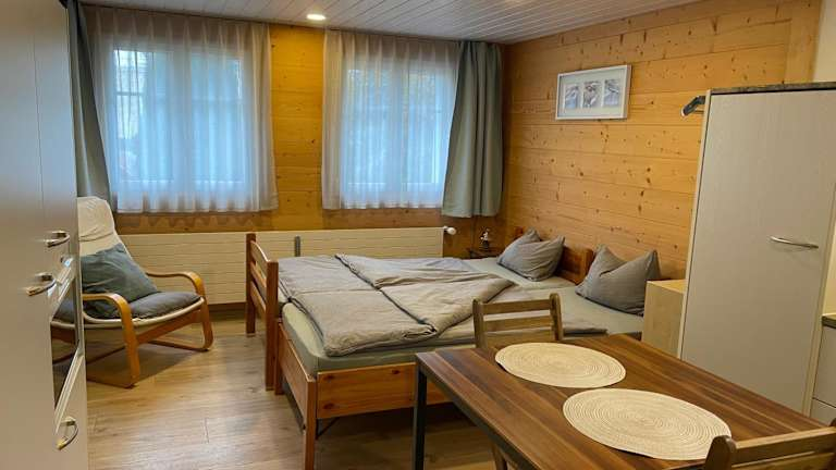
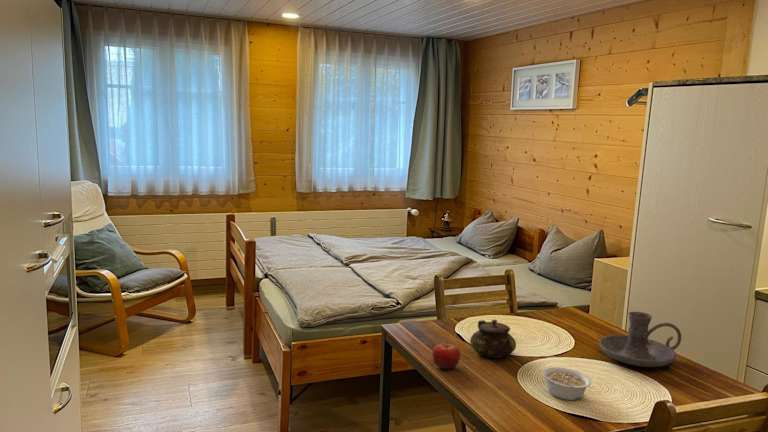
+ teapot (493, 336)
+ fruit (446, 354)
+ legume (567, 384)
+ candle holder (644, 336)
